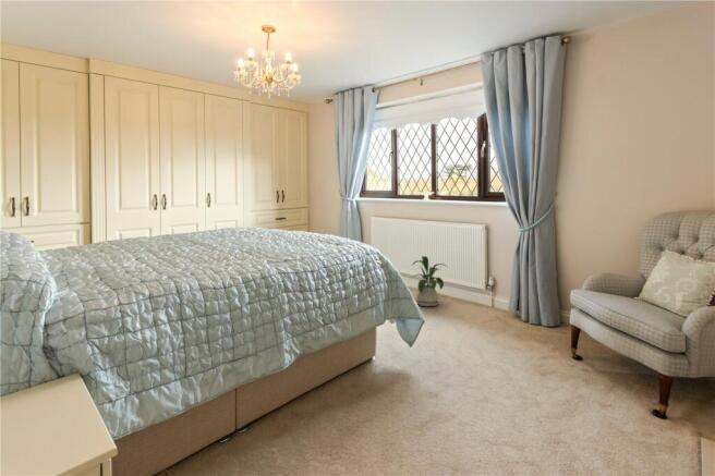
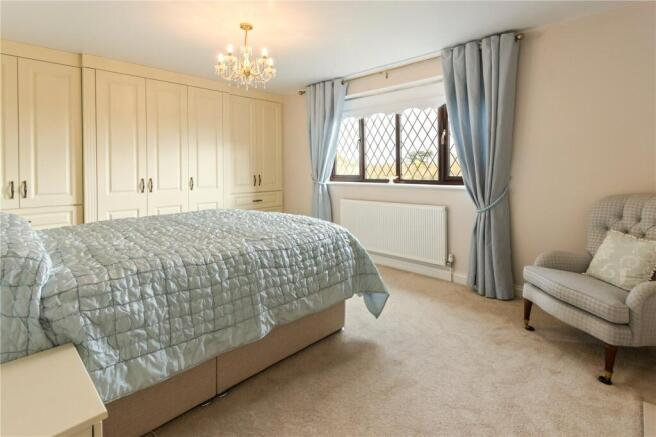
- house plant (432, 279)
